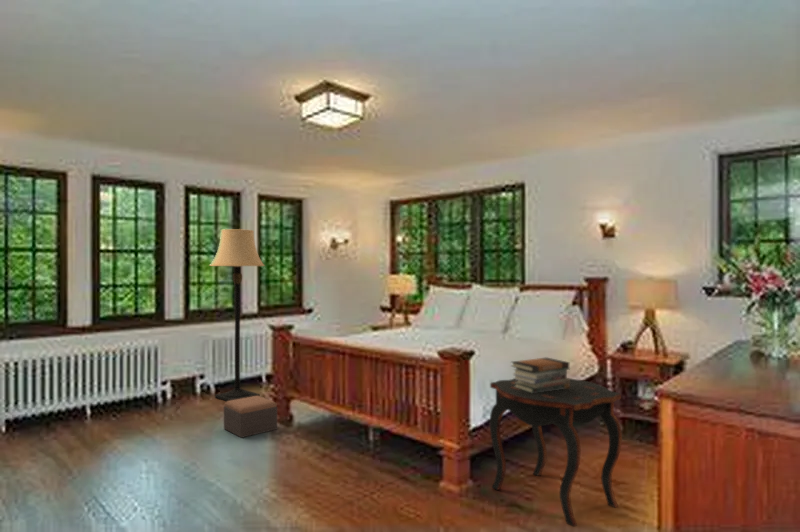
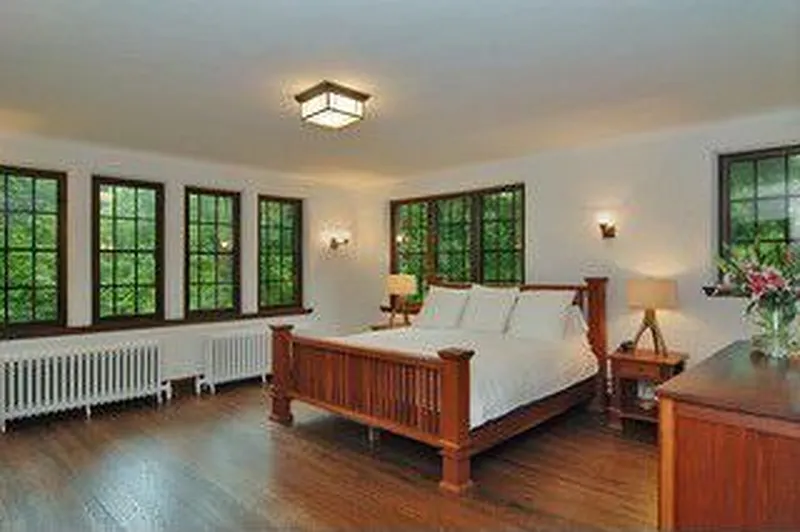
- side table (545, 445)
- footstool (250, 414)
- book stack (540, 374)
- lamp (237, 313)
